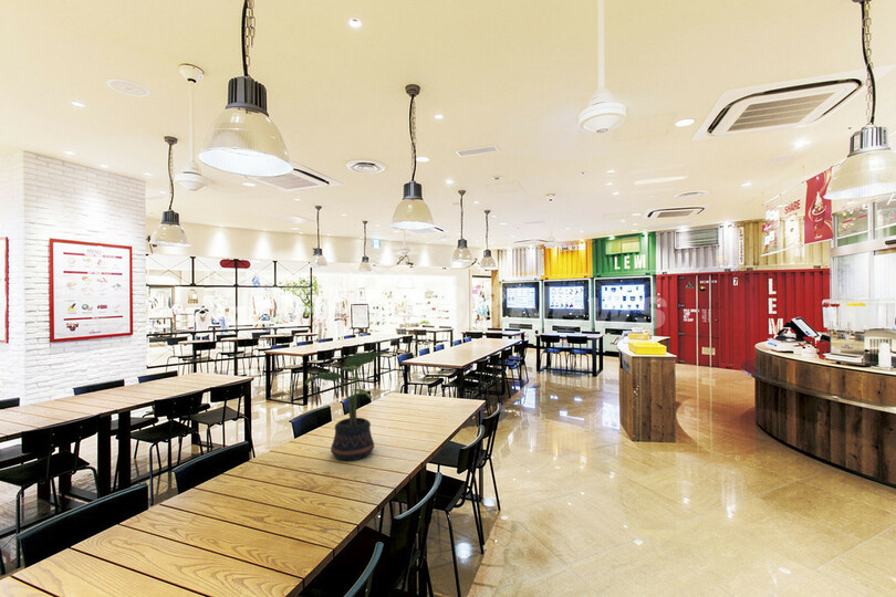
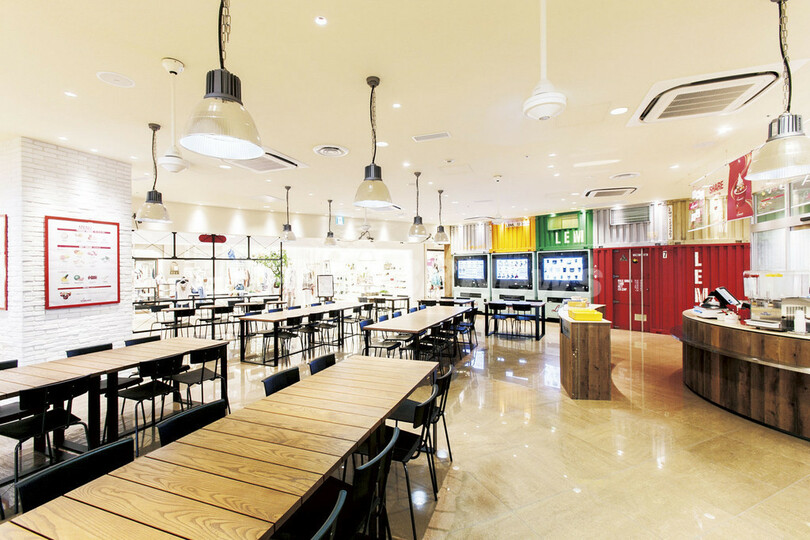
- potted plant (348, 402)
